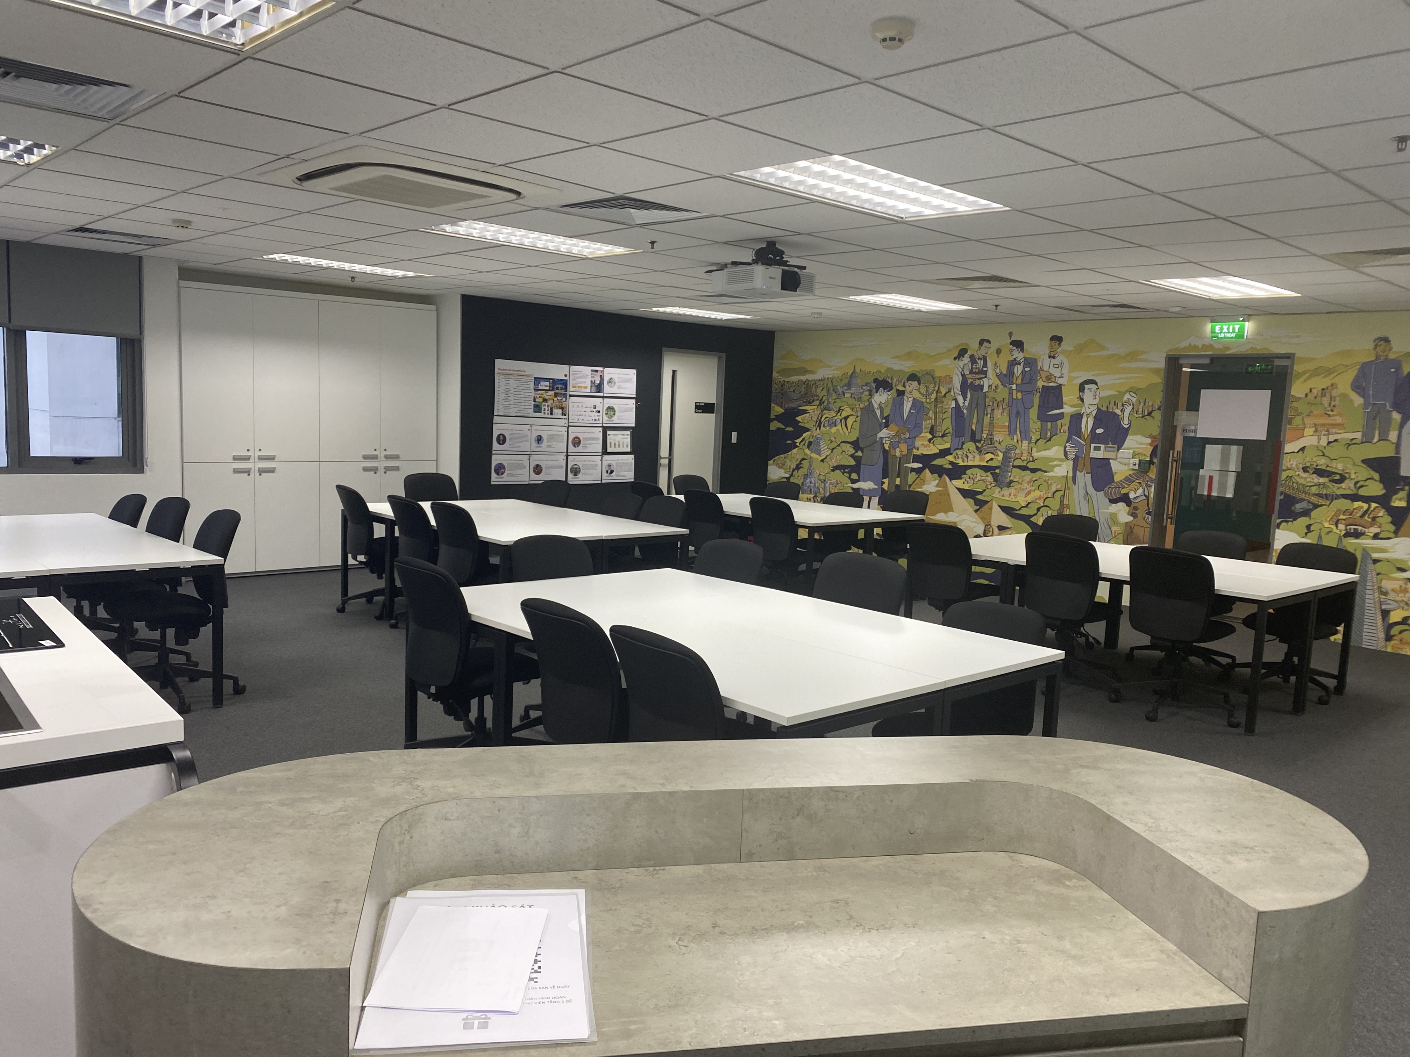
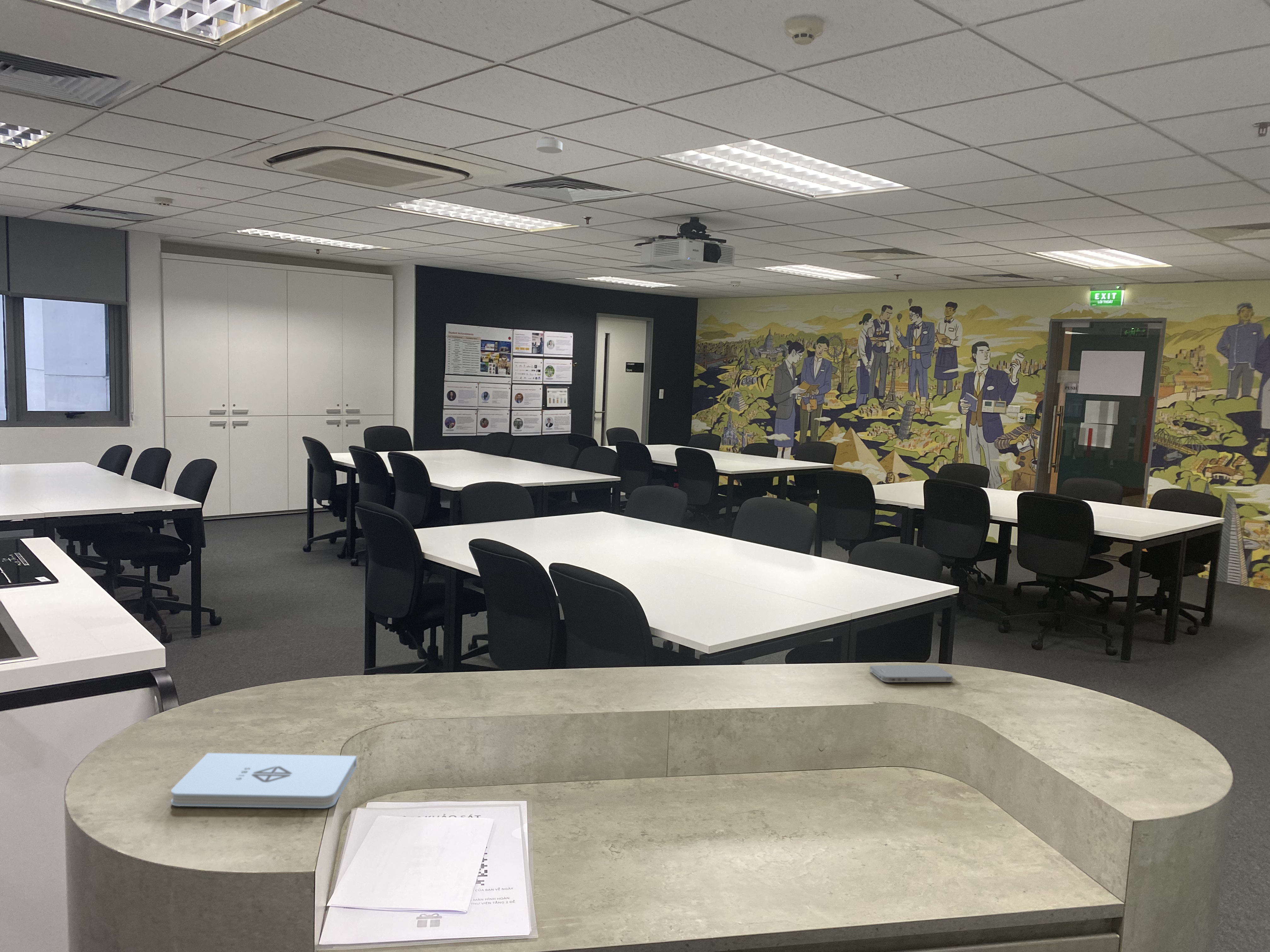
+ smartphone (910, 673)
+ notepad (267, 779)
+ smoke detector (550, 144)
